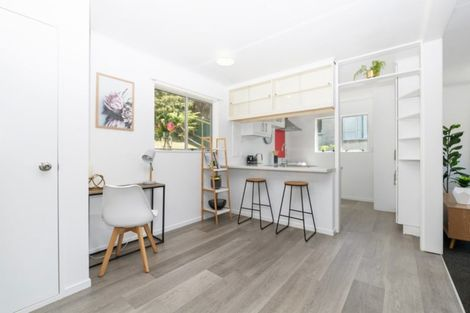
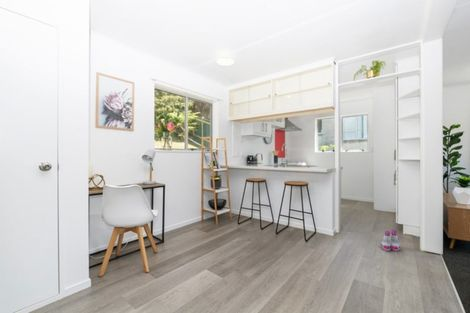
+ boots (391, 239)
